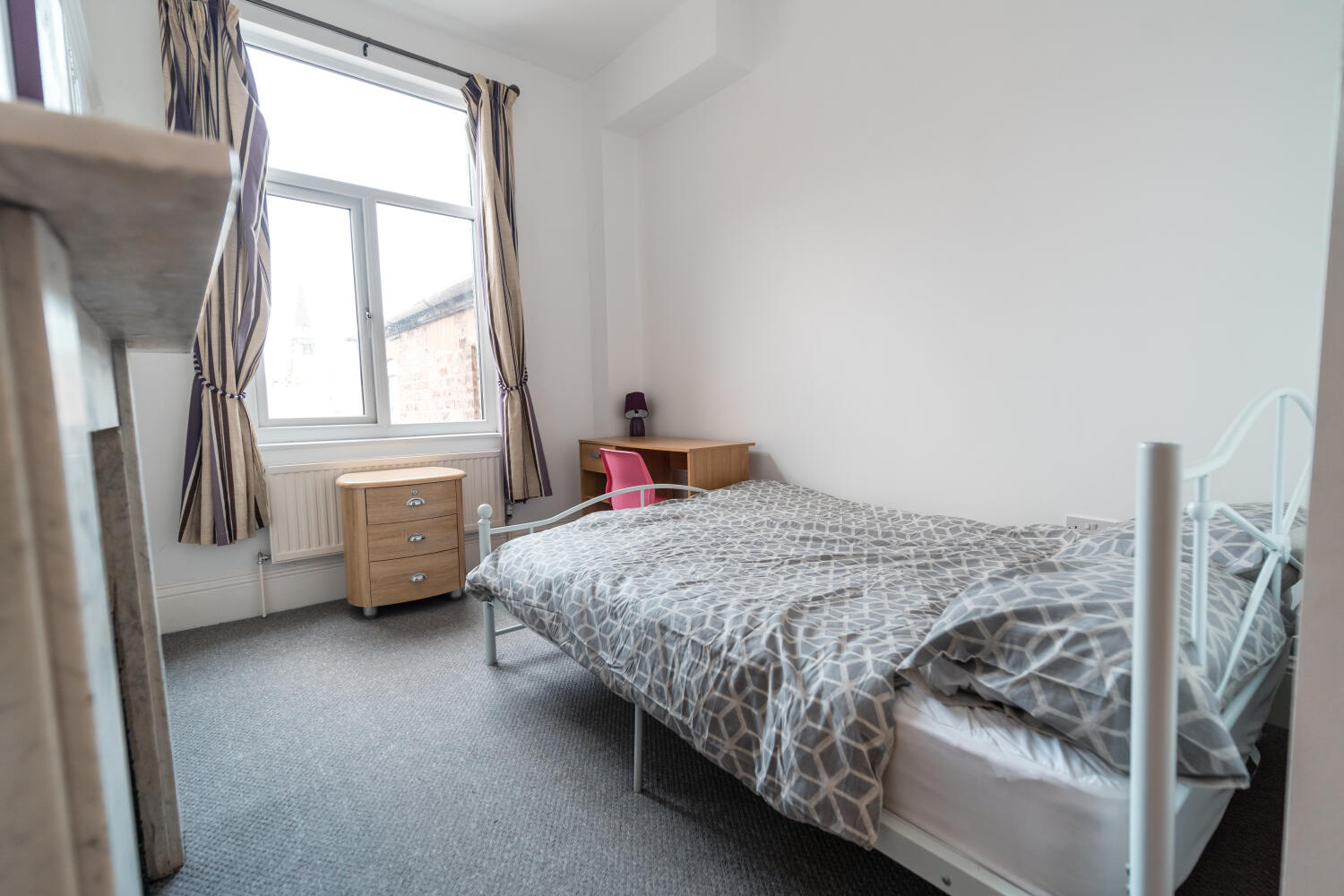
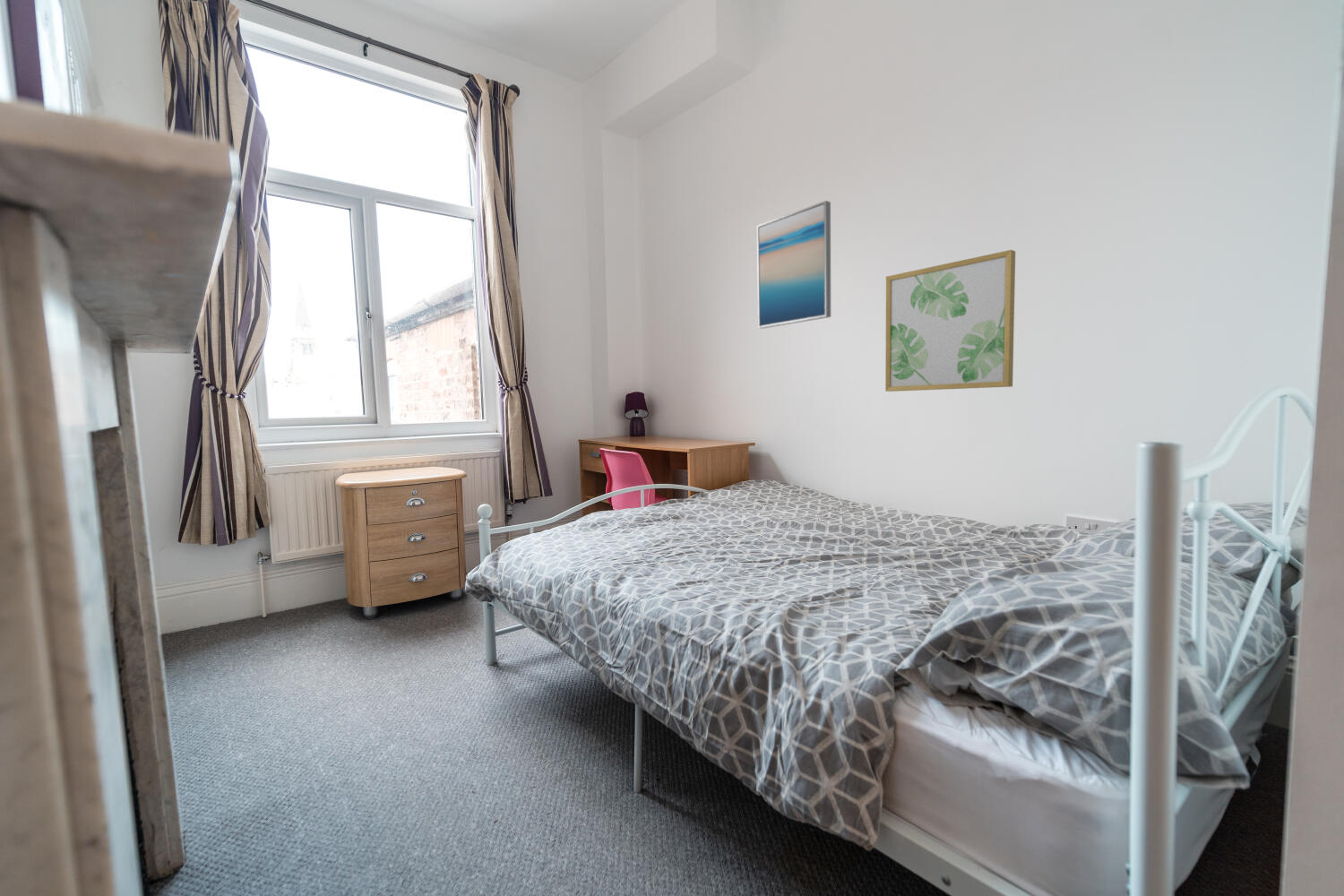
+ wall art (791, 269)
+ wall art (944, 327)
